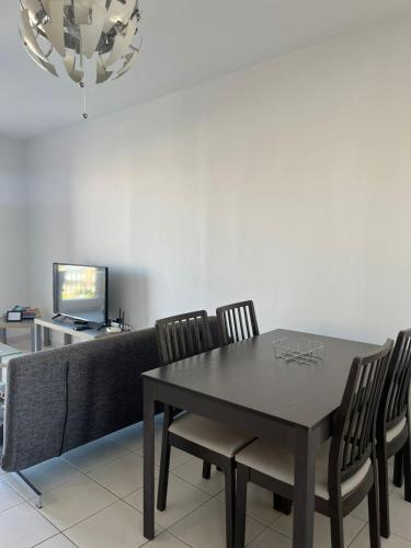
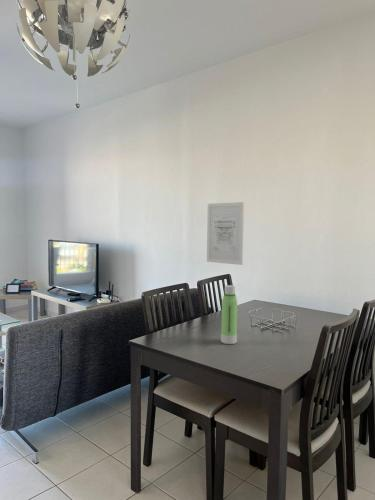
+ wall art (224, 233)
+ water bottle (229, 314)
